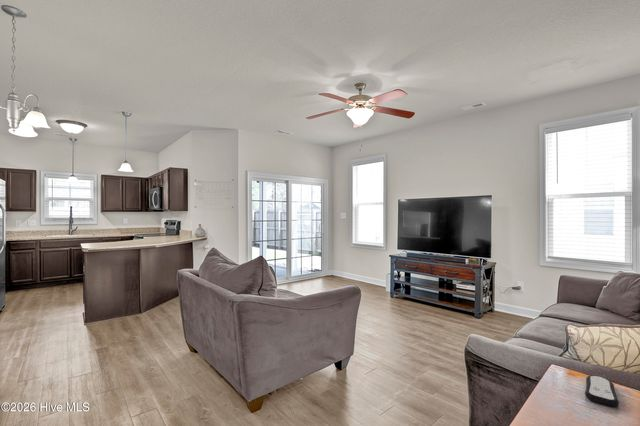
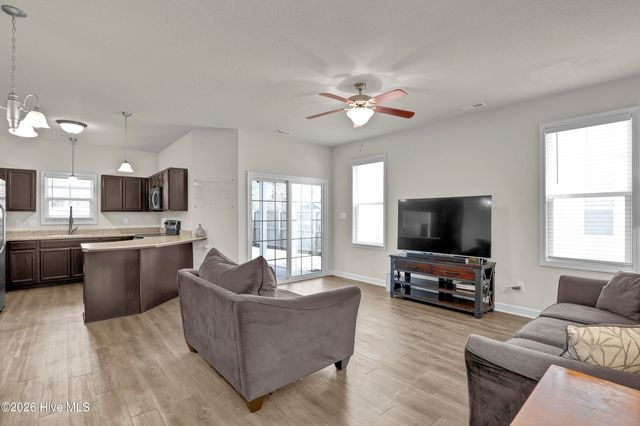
- remote control (600, 389)
